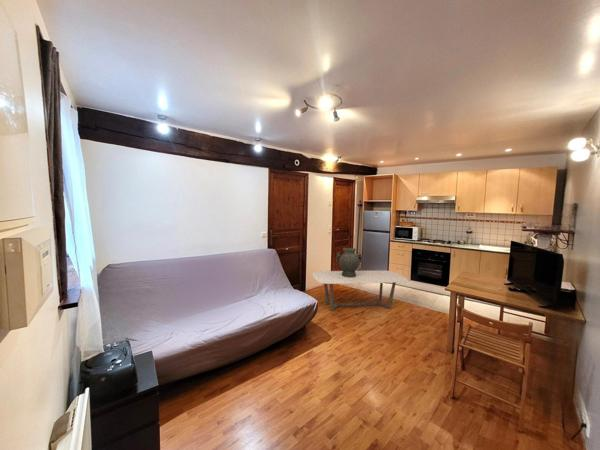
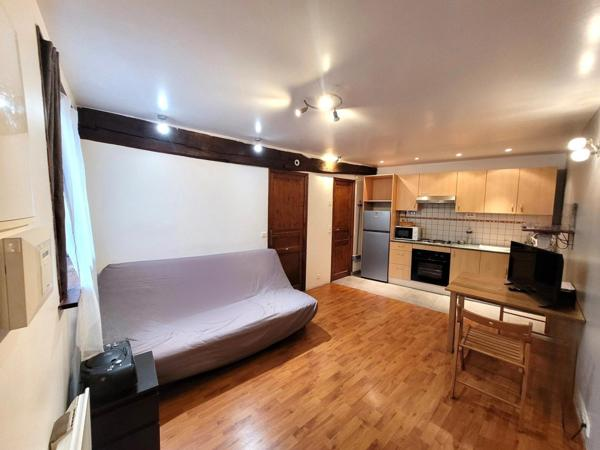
- decorative urn (349, 262)
- coffee table (357, 283)
